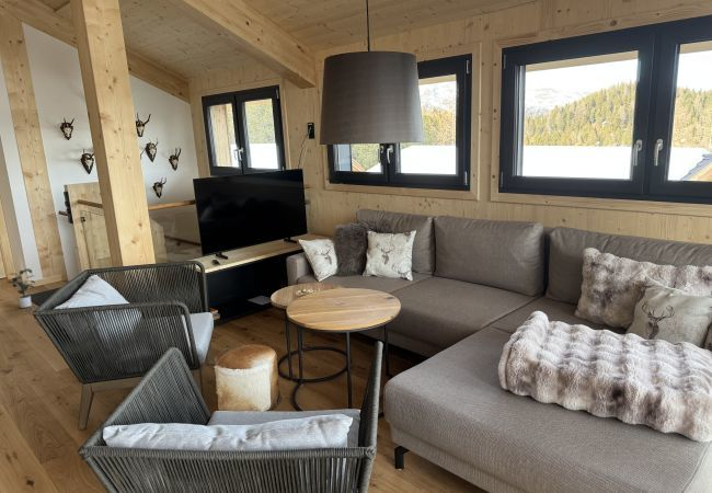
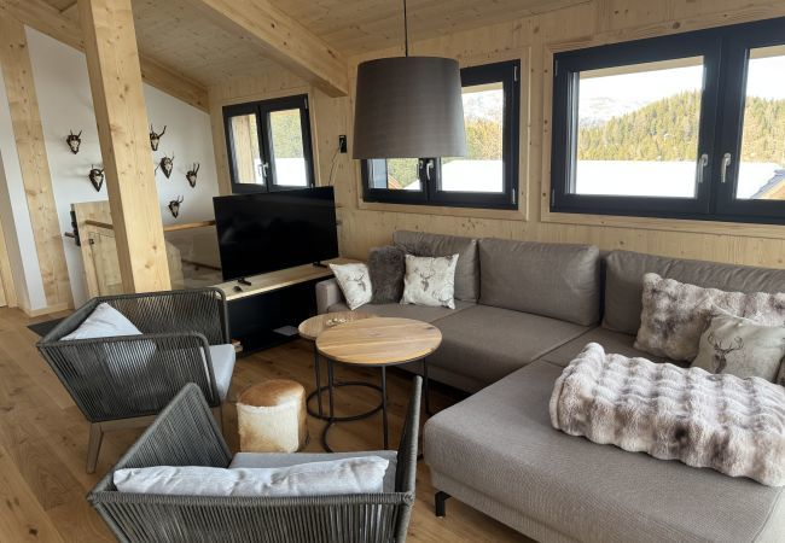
- potted plant (21, 287)
